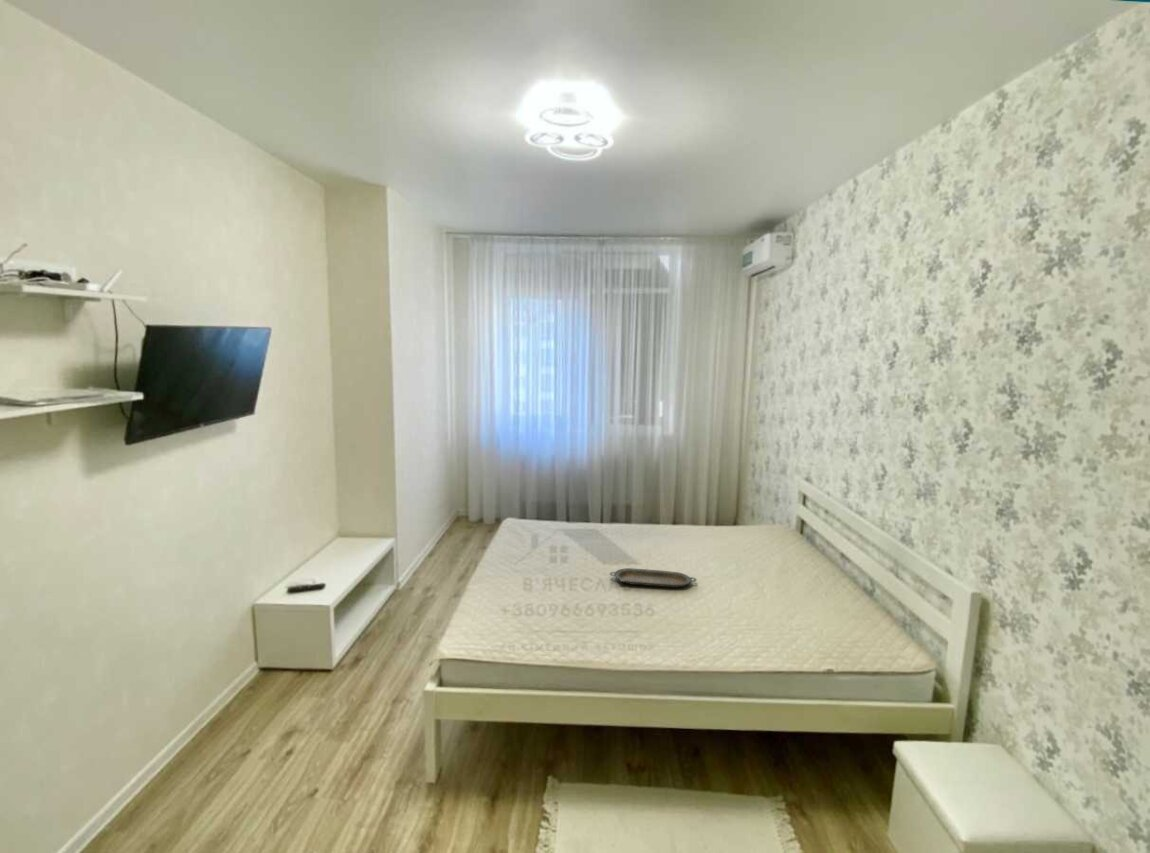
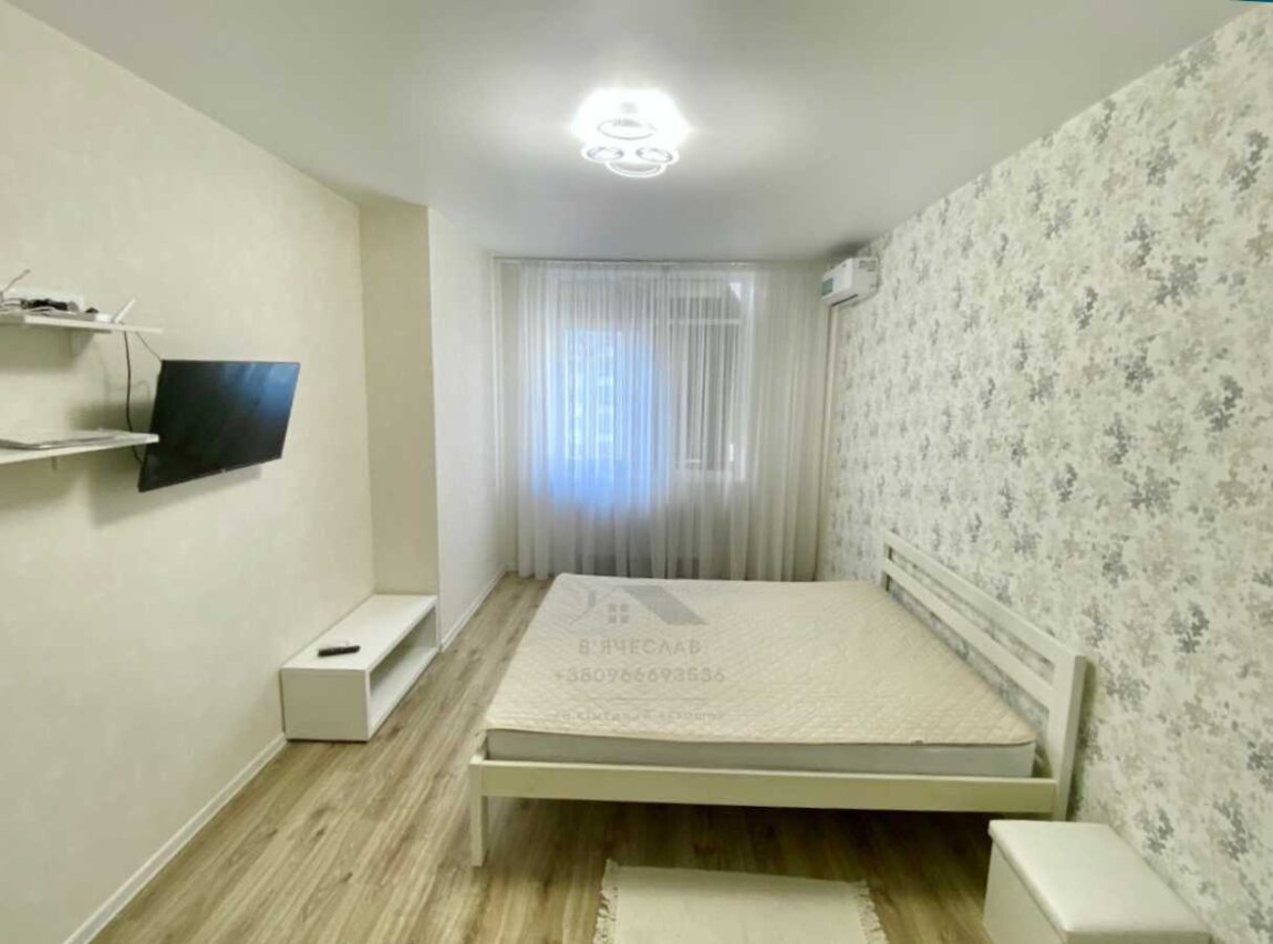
- serving tray (652, 578)
